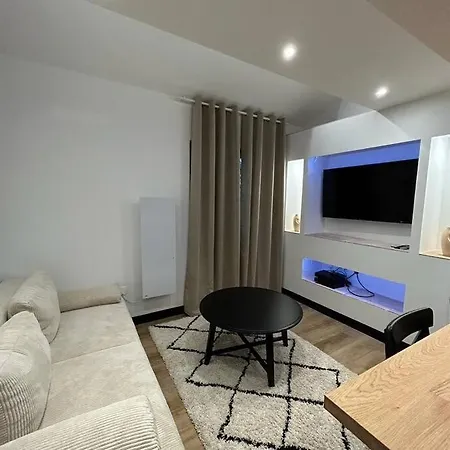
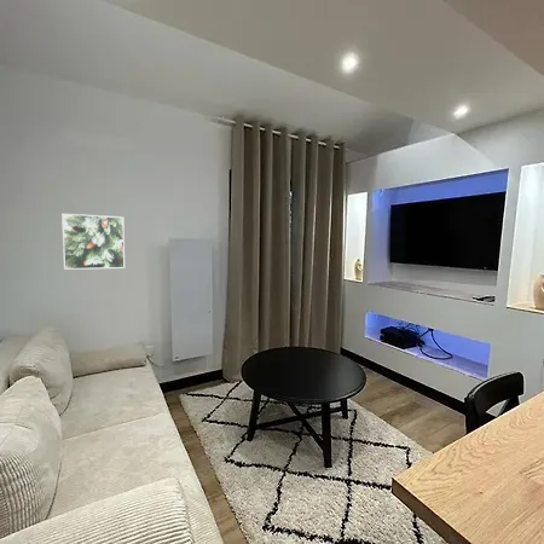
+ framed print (94, 242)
